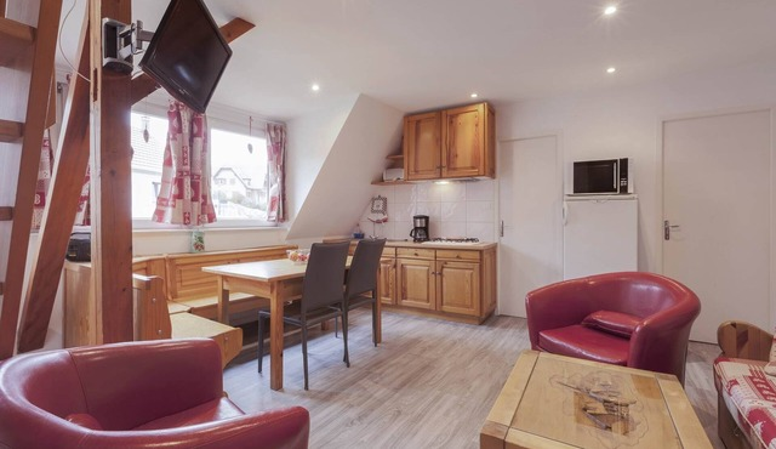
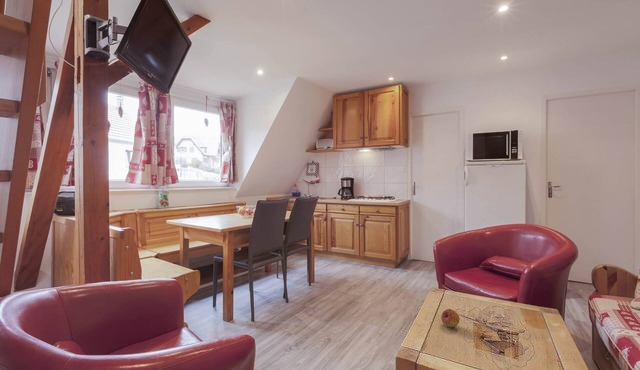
+ fruit (450, 318)
